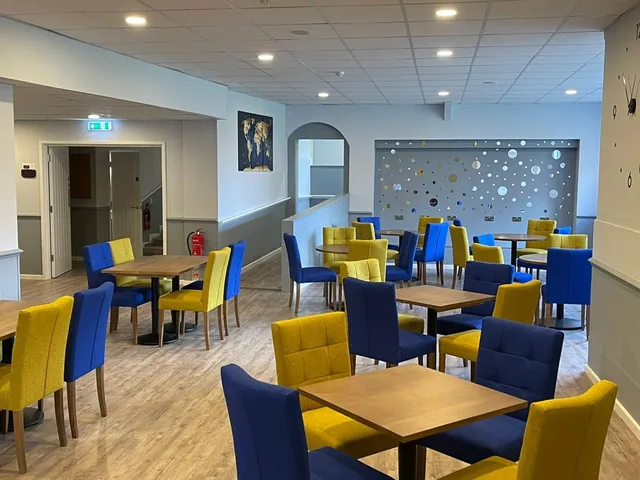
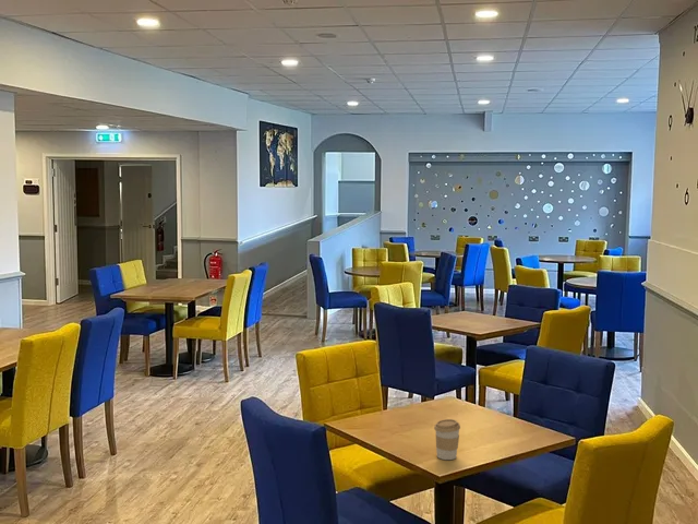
+ coffee cup (446, 439)
